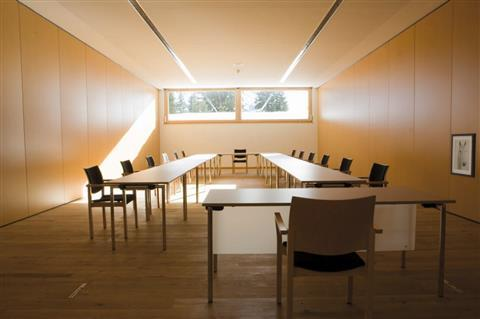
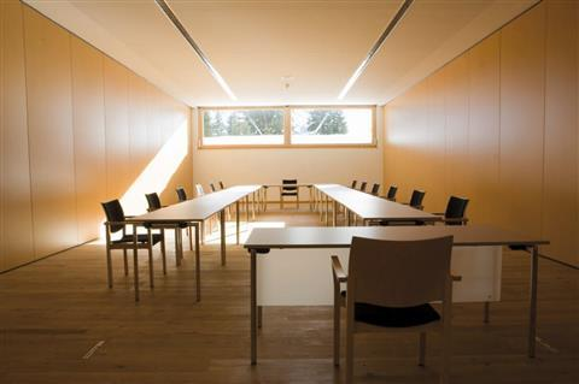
- wall art (462, 154)
